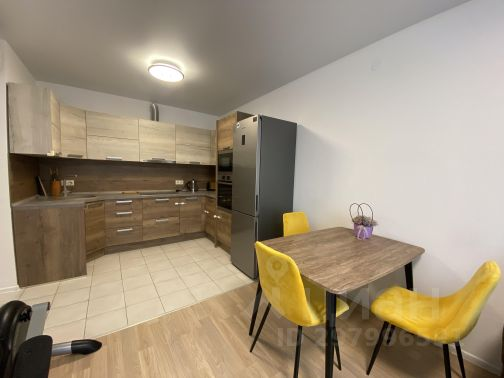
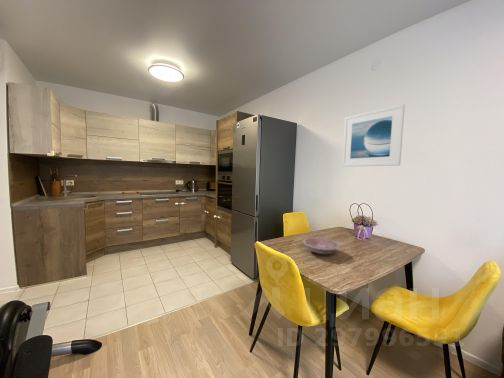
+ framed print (369, 139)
+ bowl (320, 247)
